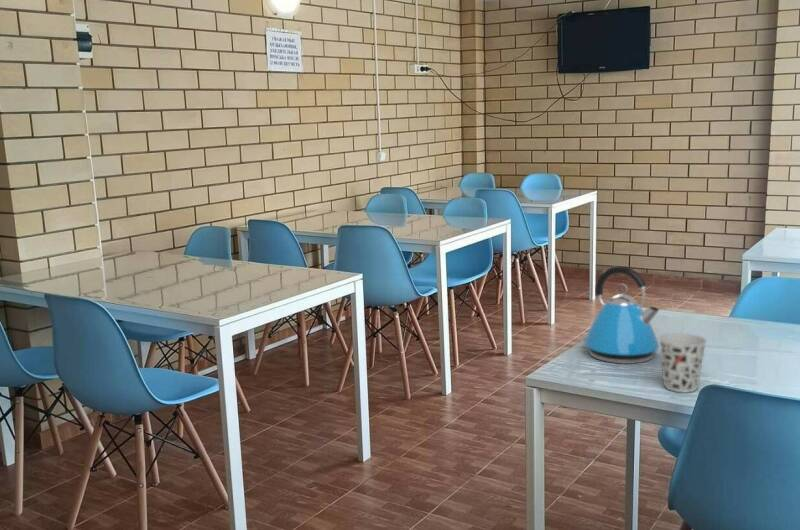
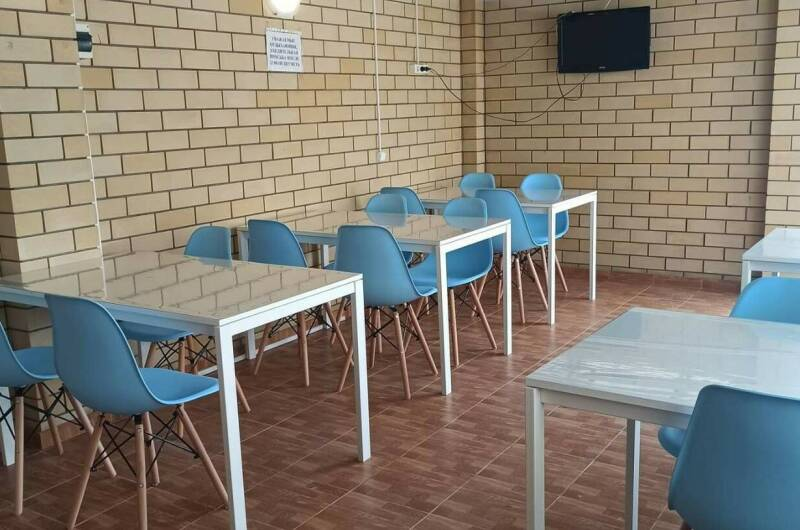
- kettle (619, 310)
- cup (681, 363)
